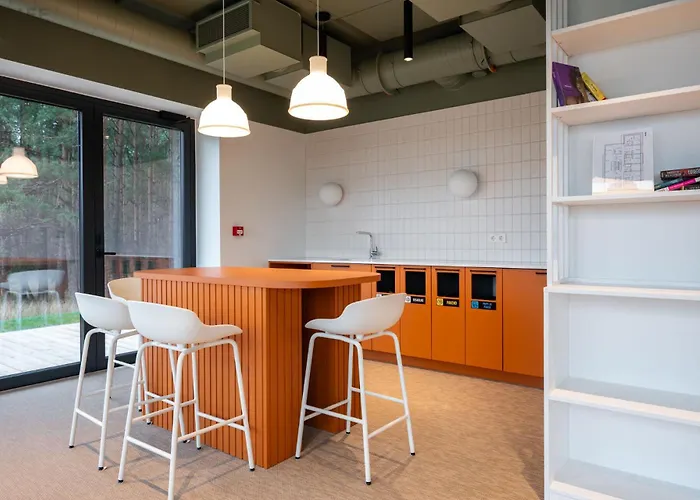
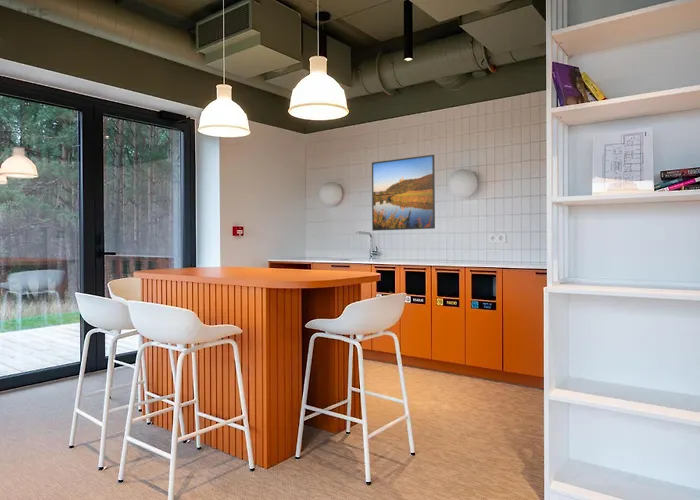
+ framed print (402, 194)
